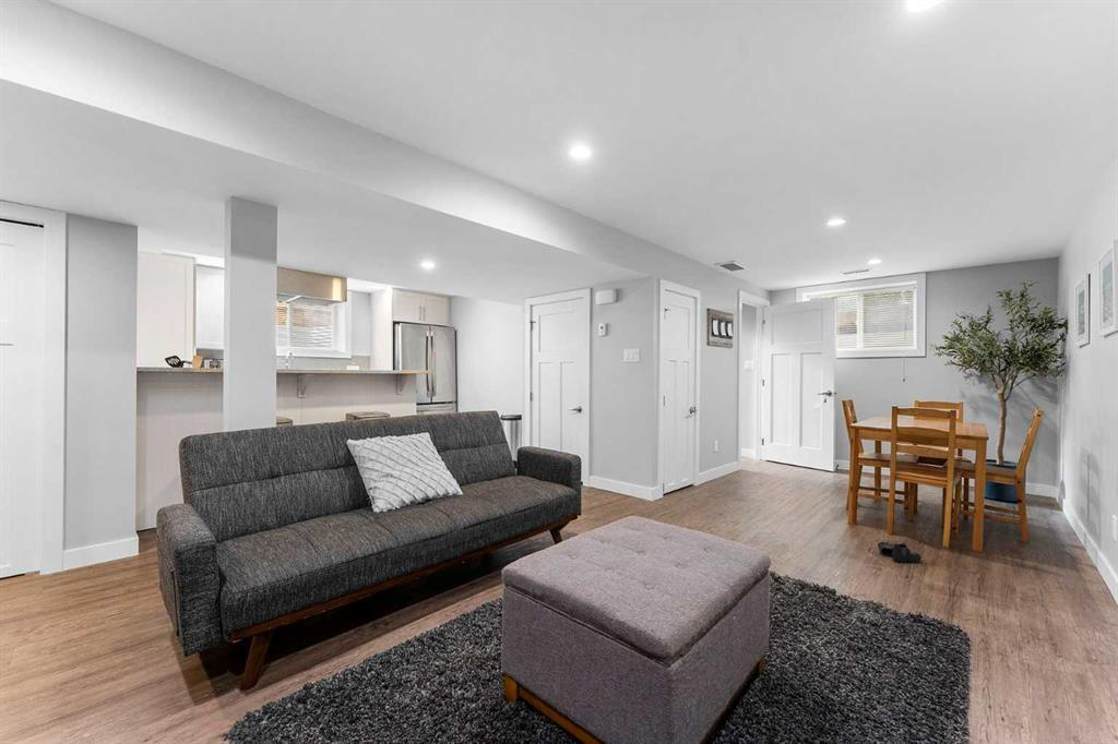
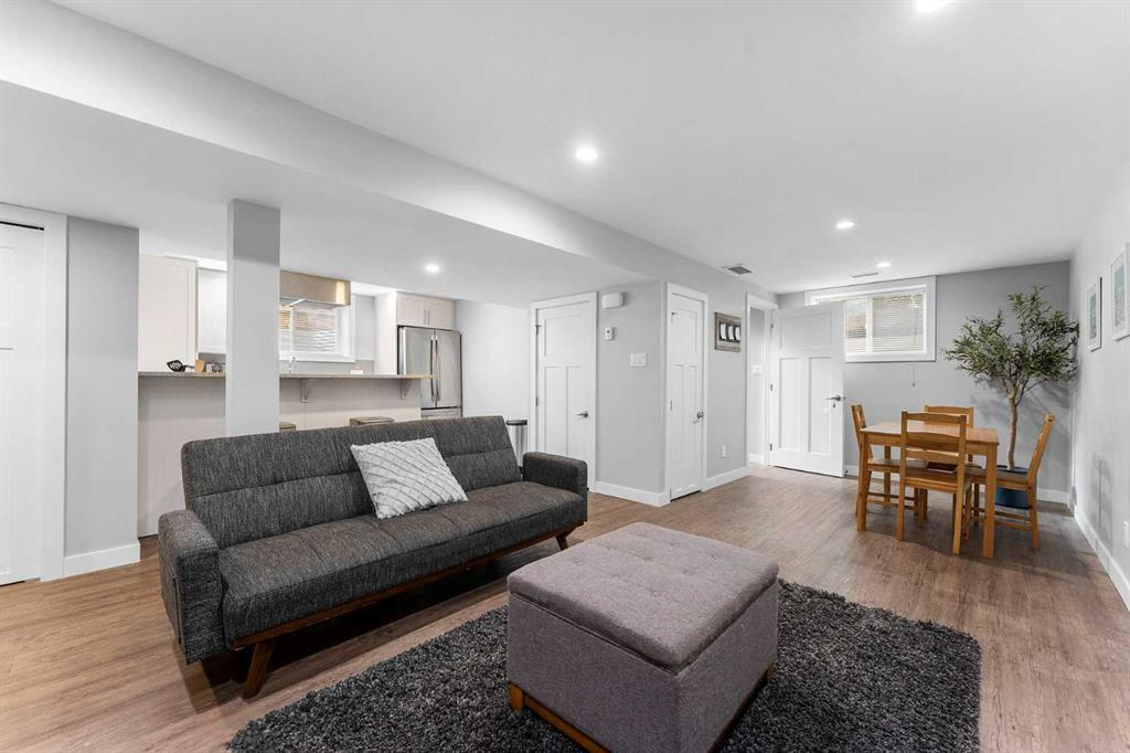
- boots (895, 547)
